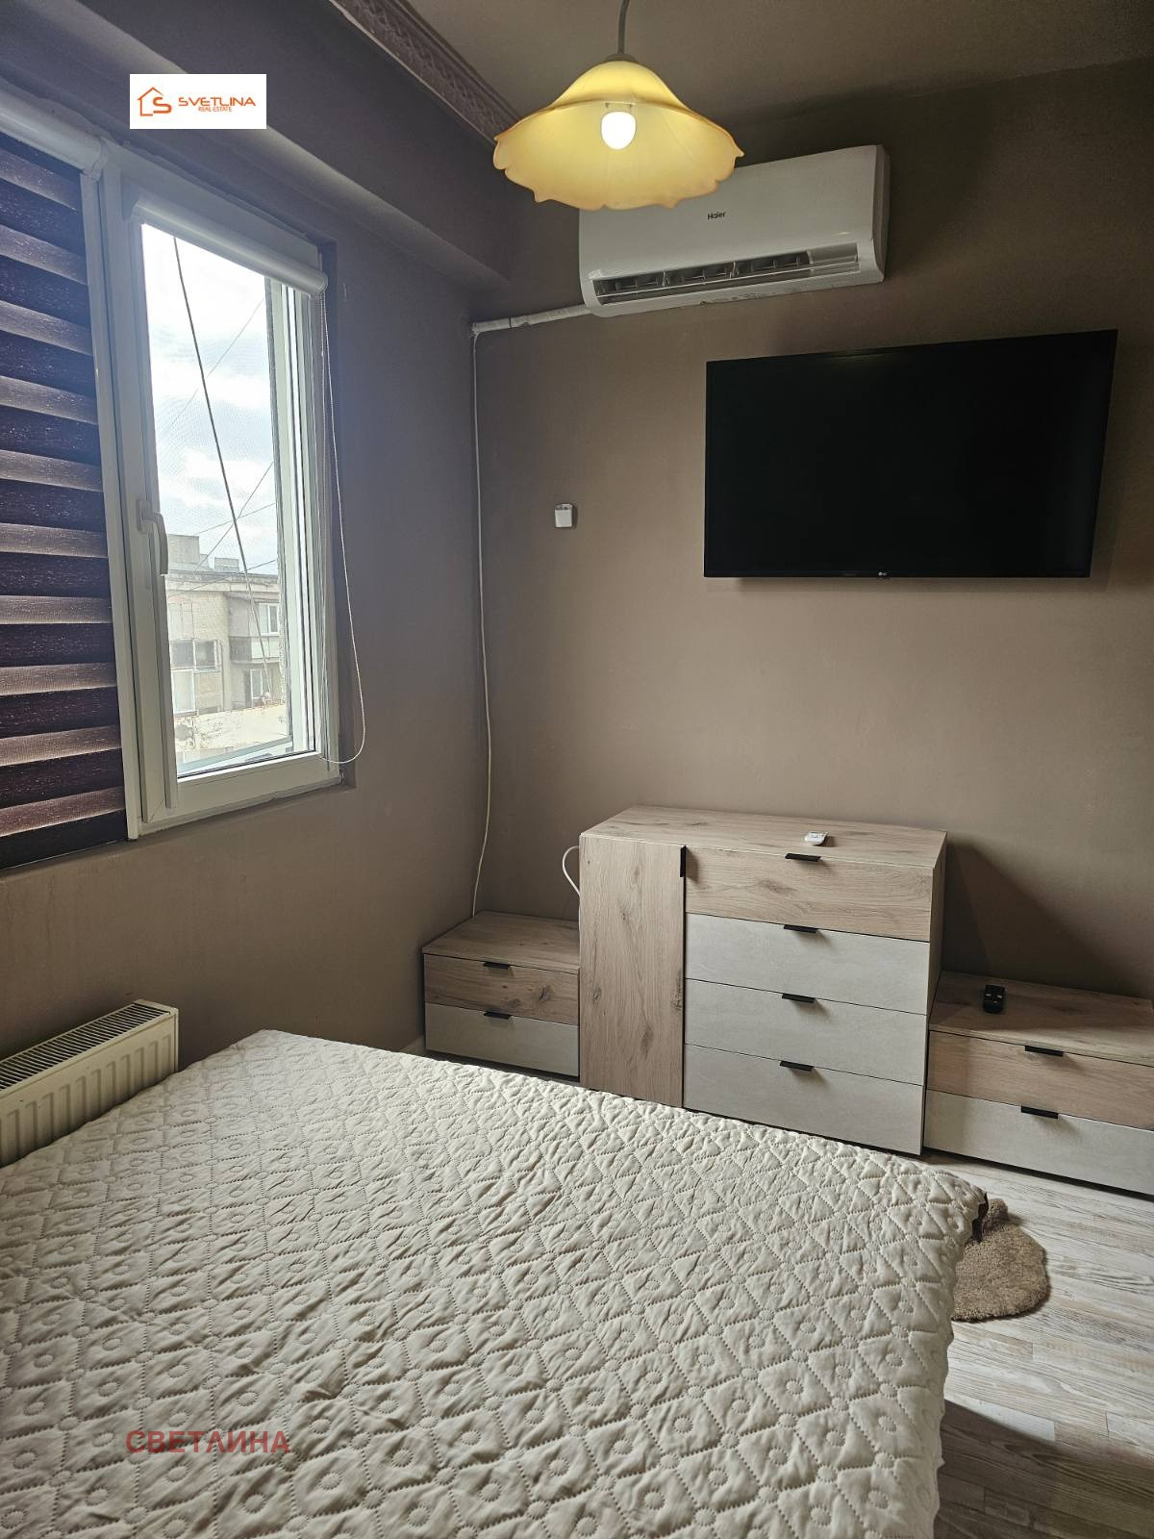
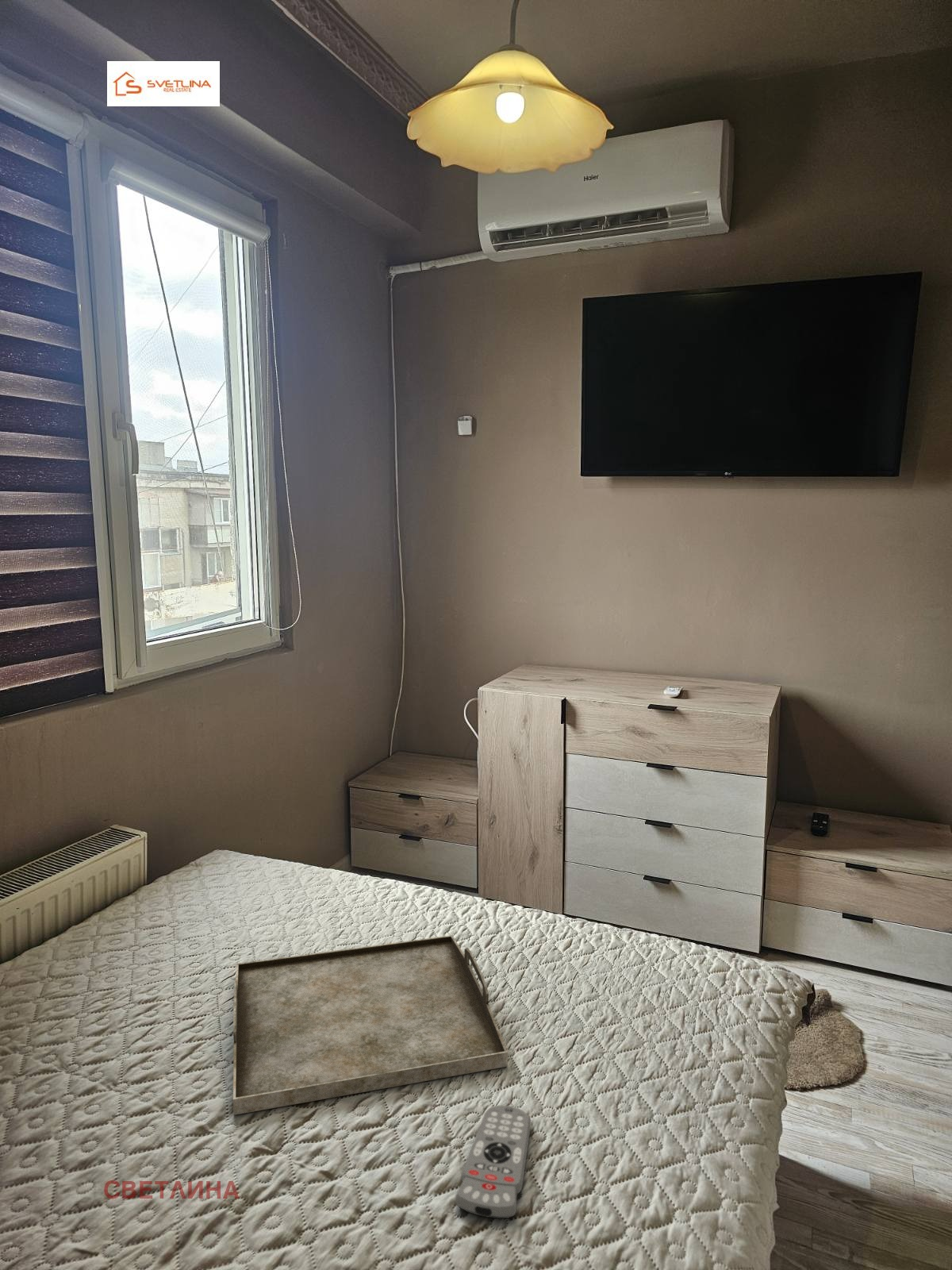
+ remote control (497, 1157)
+ serving tray (360, 999)
